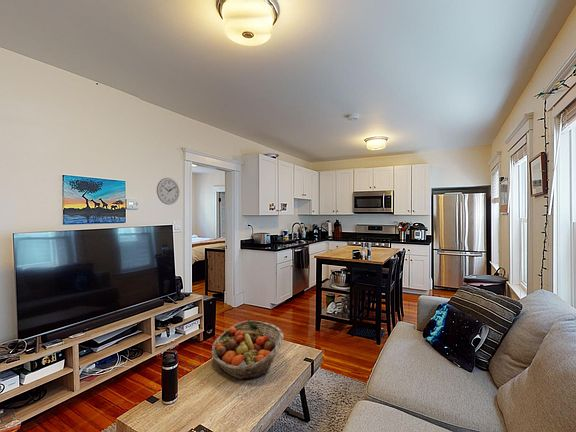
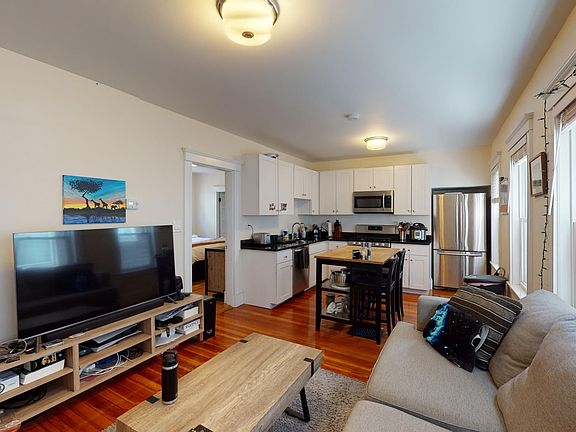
- fruit basket (247, 347)
- wall clock (168, 191)
